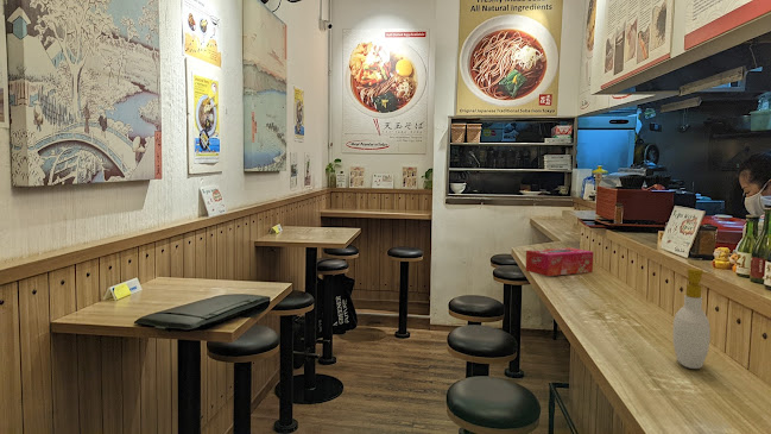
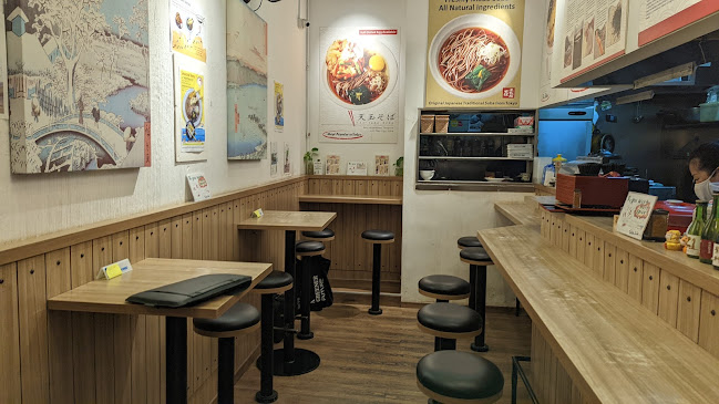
- soap bottle (694, 316)
- tissue box (558, 260)
